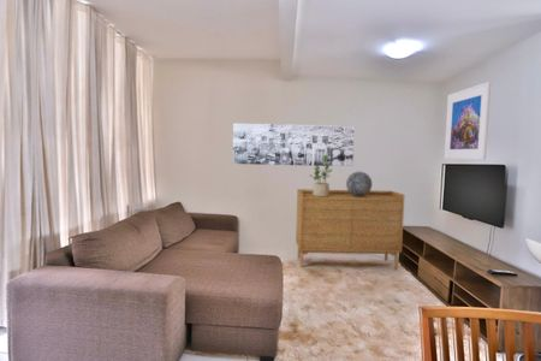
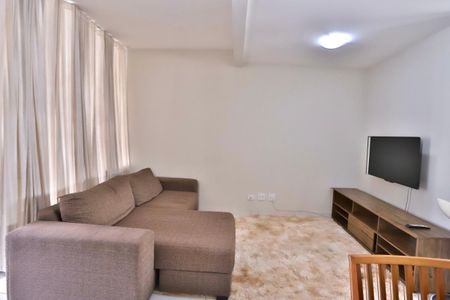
- wall art (292, 144)
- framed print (464, 124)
- potted plant (320, 176)
- decorative globe (358, 183)
- sideboard (346, 227)
